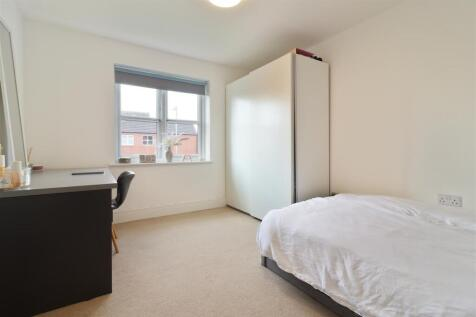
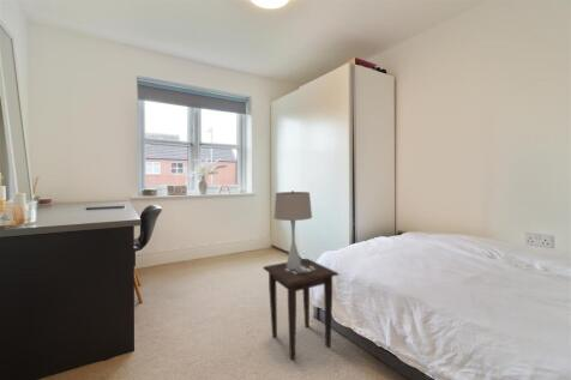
+ side table (295, 303)
+ table lamp (293, 230)
